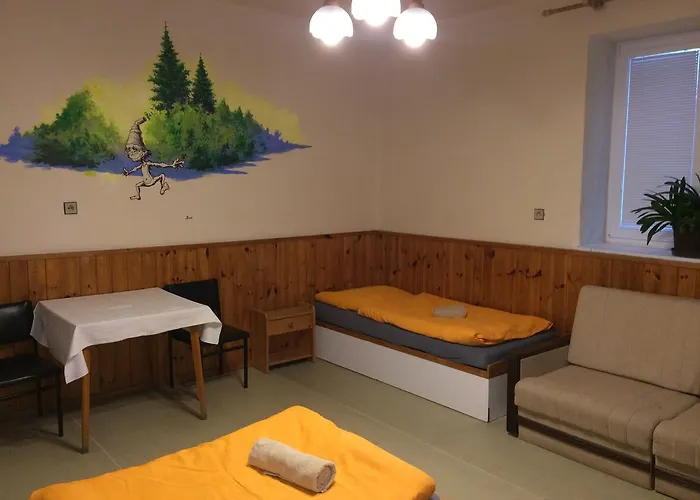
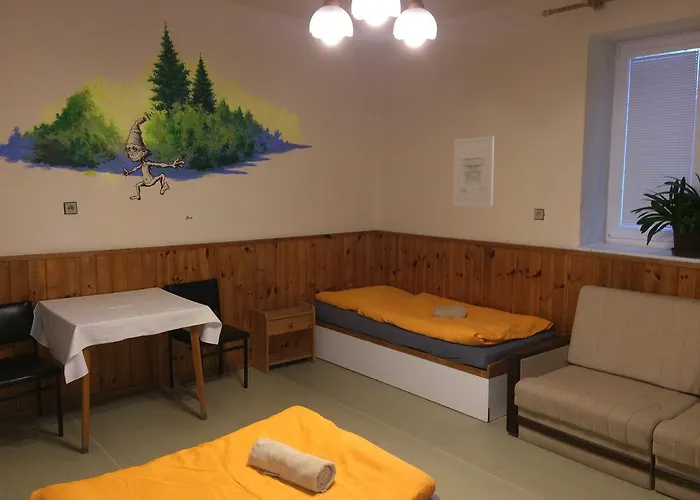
+ wall art (472, 172)
